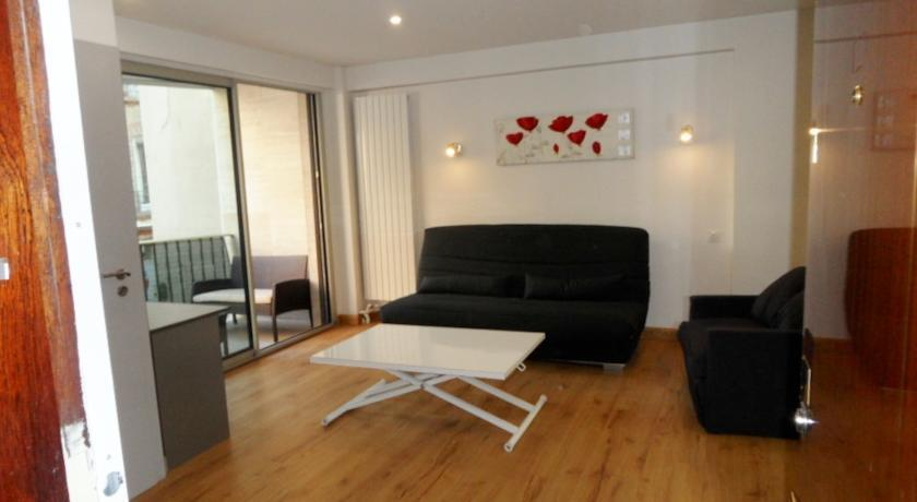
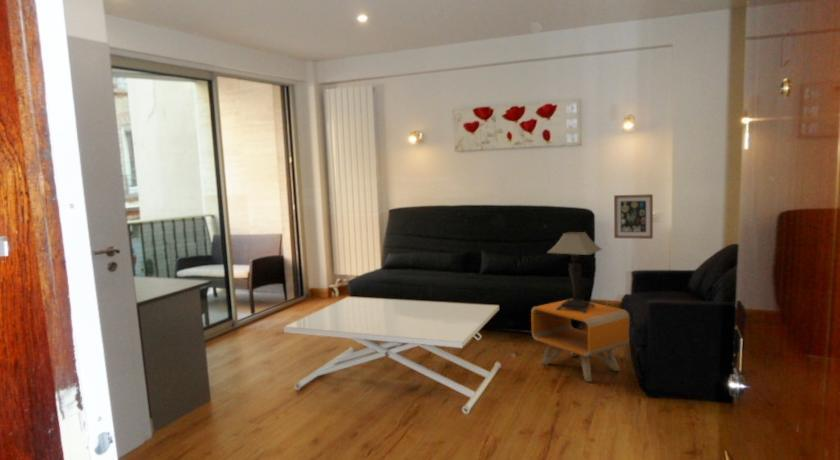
+ wall art (633, 216)
+ table lamp (575, 270)
+ nightstand (579, 337)
